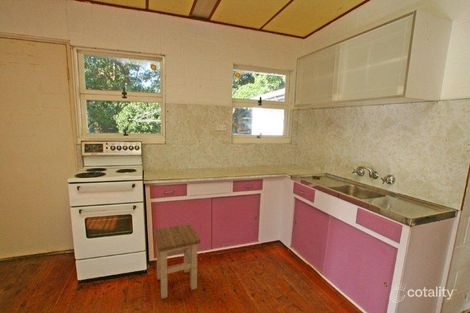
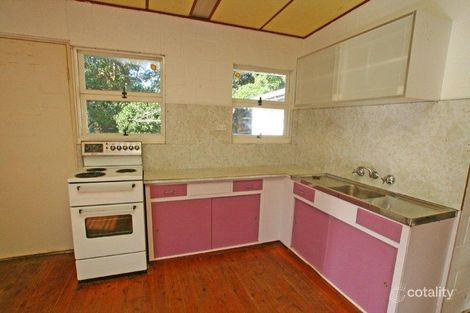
- stool (175, 254)
